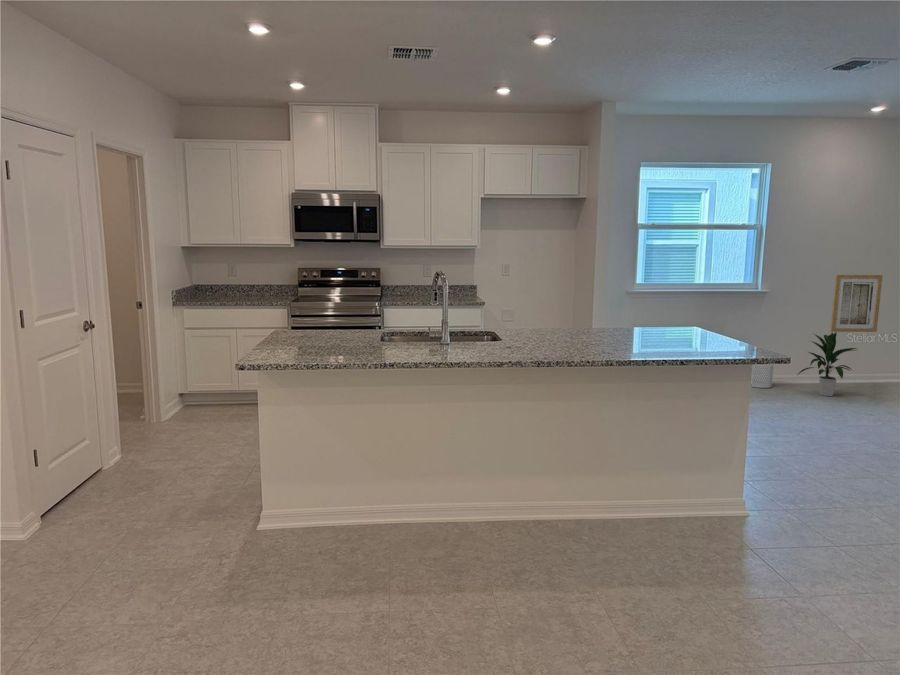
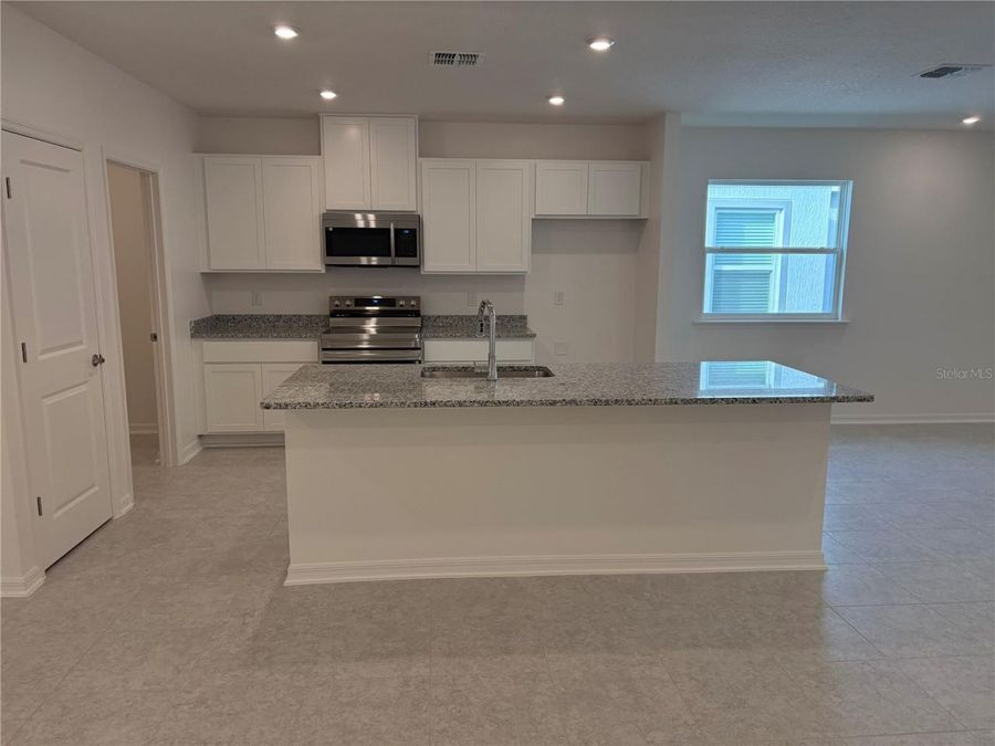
- wastebasket (759, 370)
- indoor plant (827, 362)
- wall art (856, 303)
